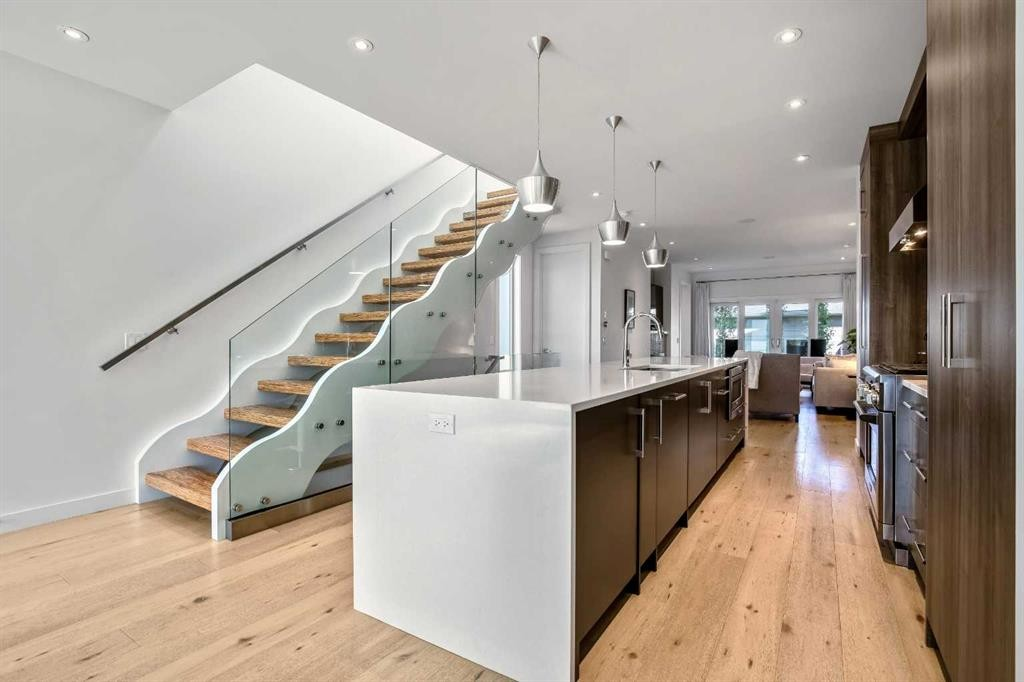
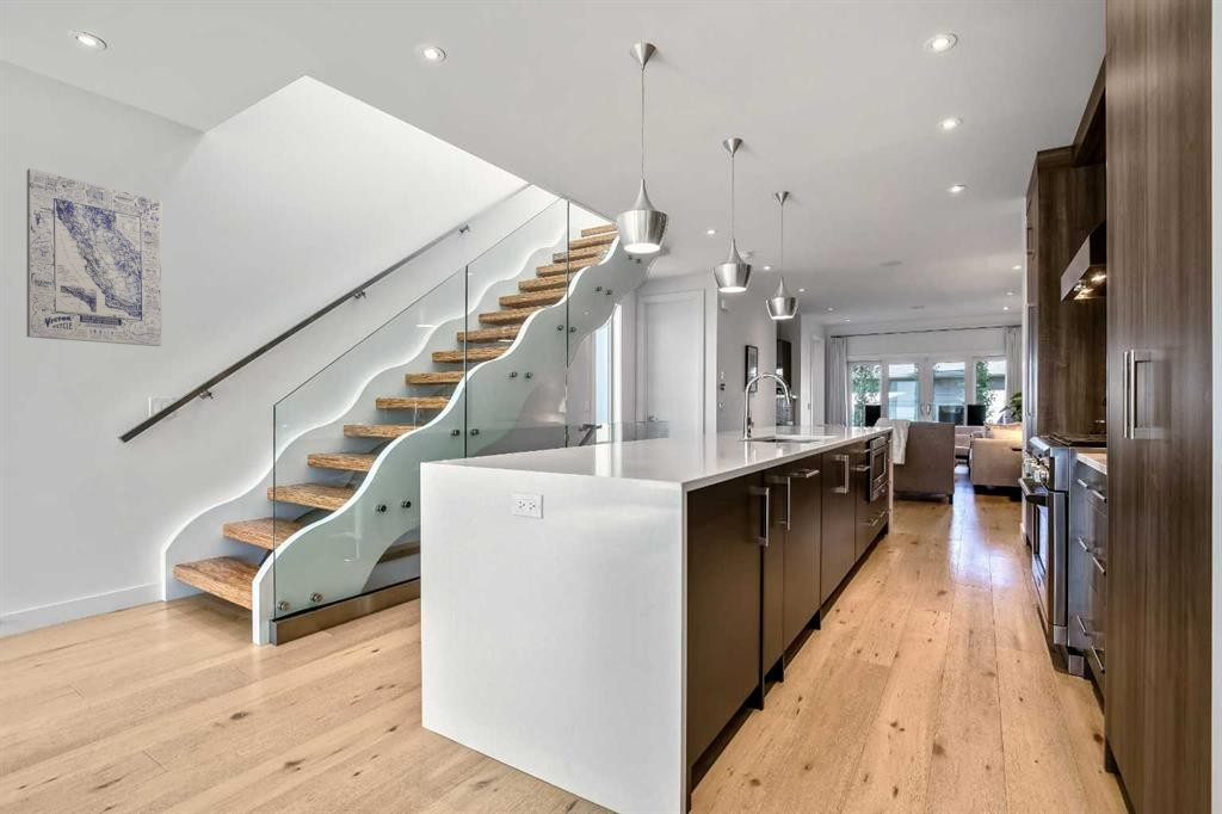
+ wall art (98, 264)
